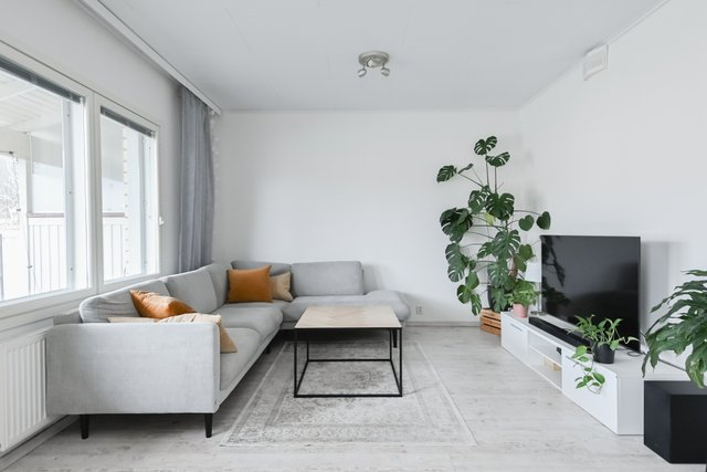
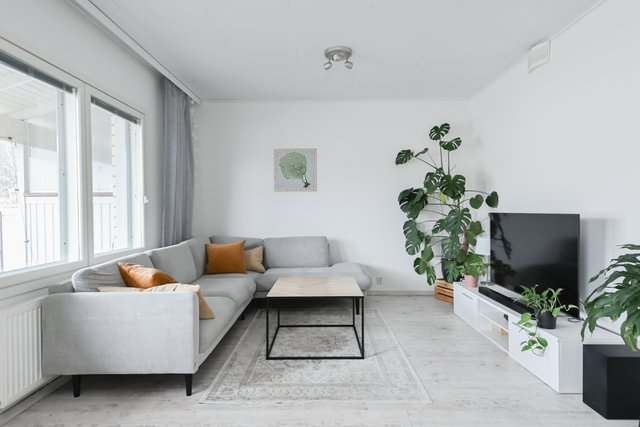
+ wall art (295, 170)
